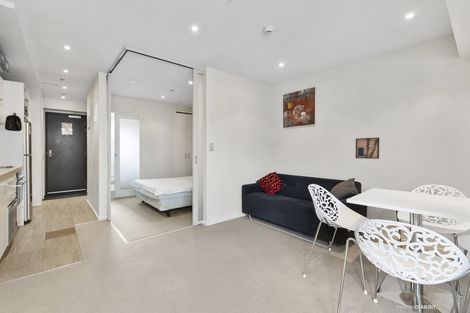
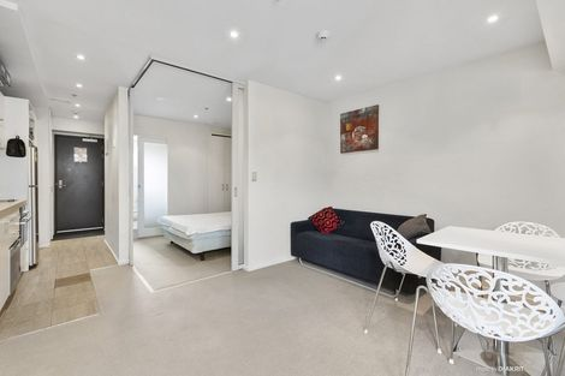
- wall art (367, 148)
